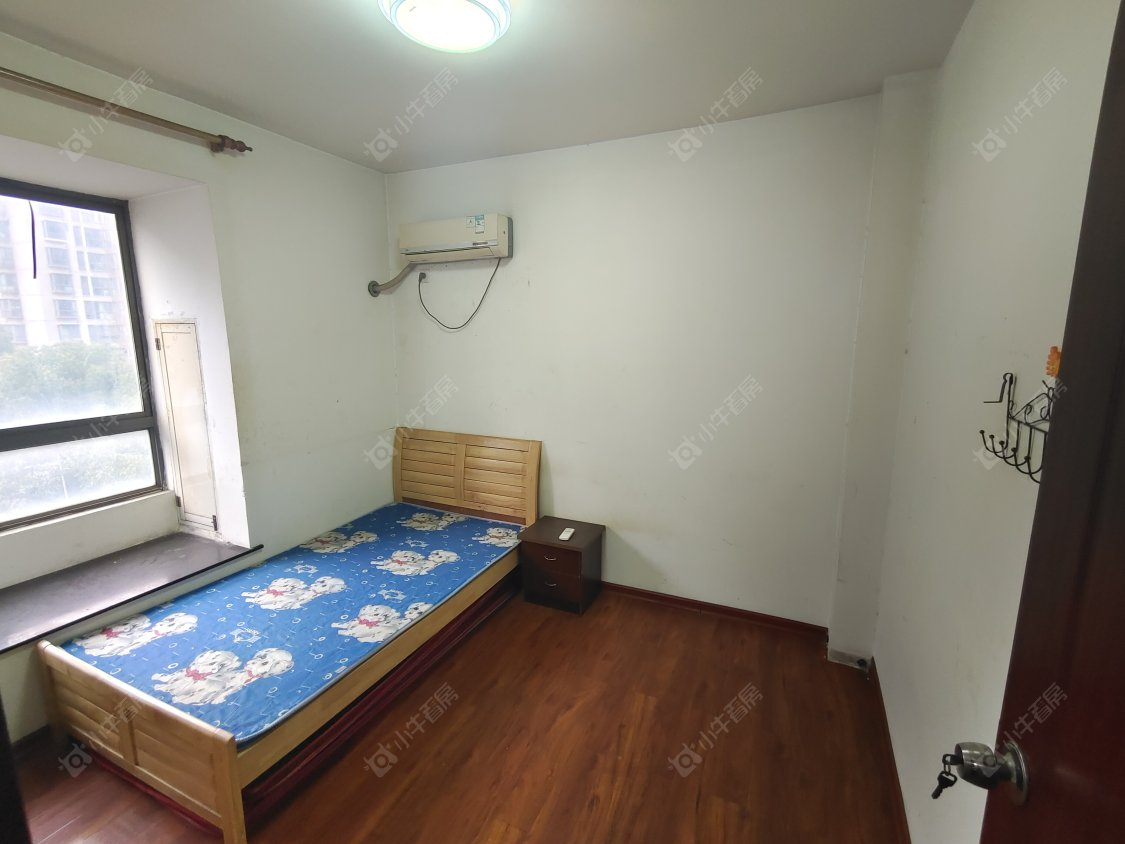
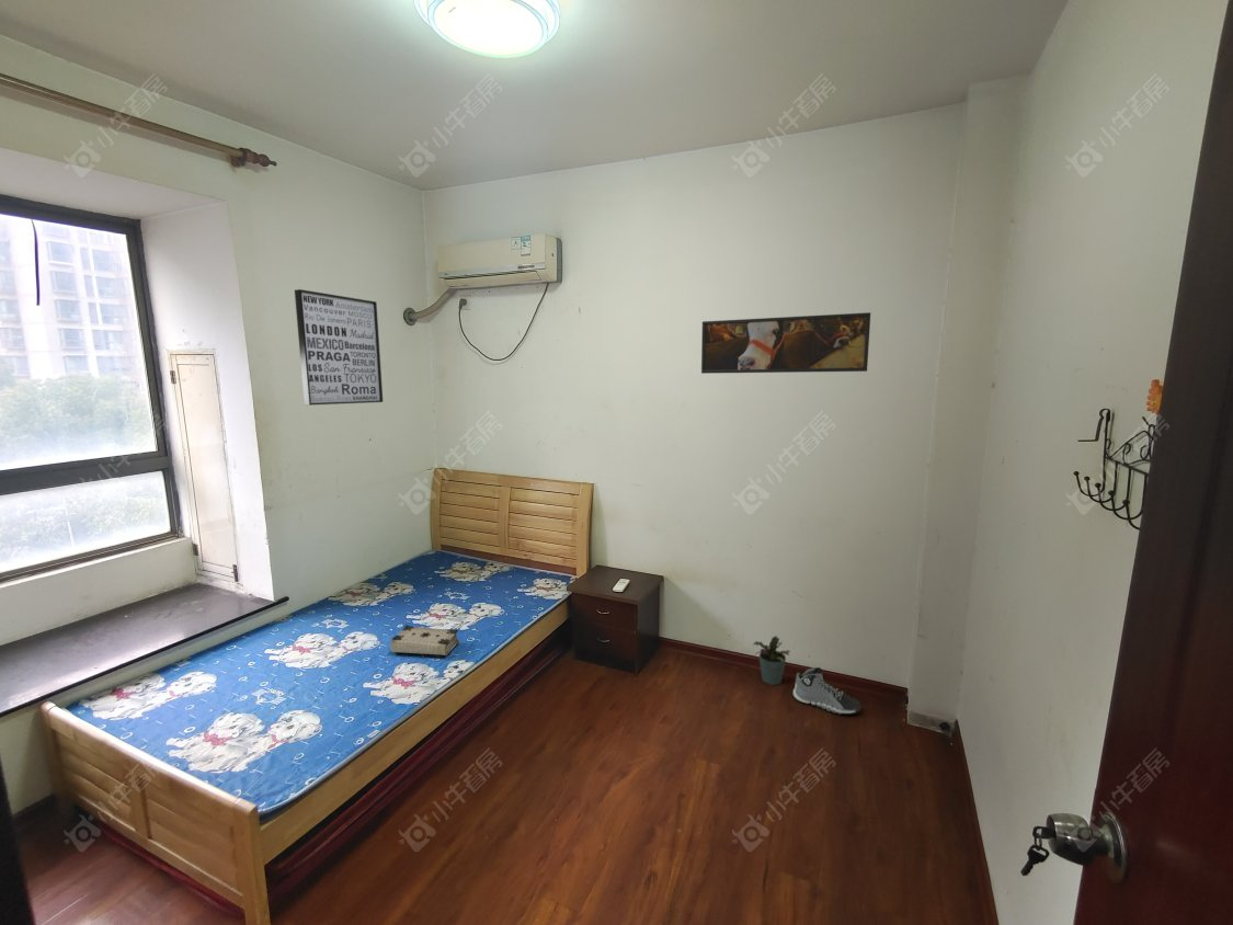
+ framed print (780, 344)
+ book (425, 640)
+ sneaker (826, 687)
+ wall art (342, 350)
+ potted plant (770, 659)
